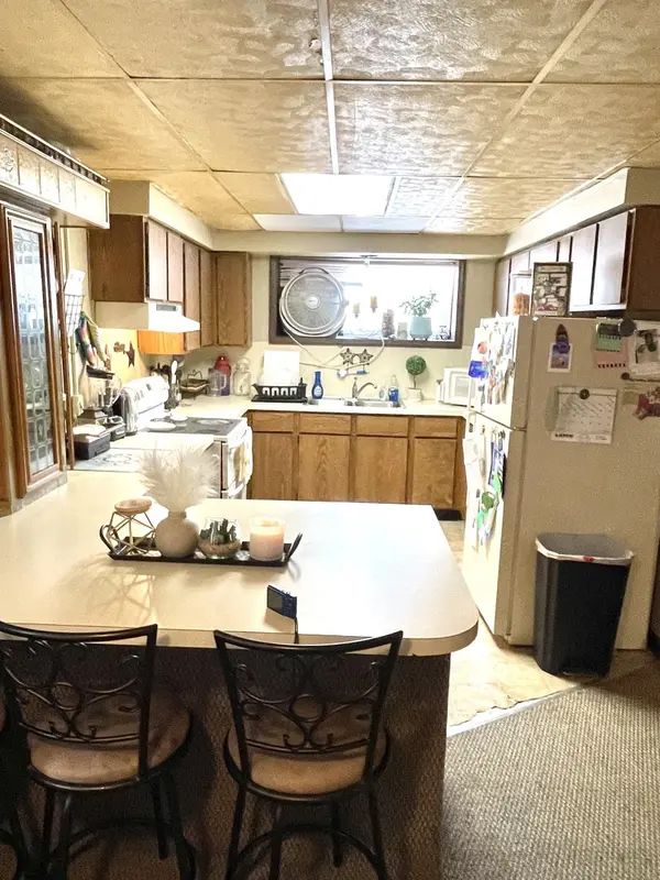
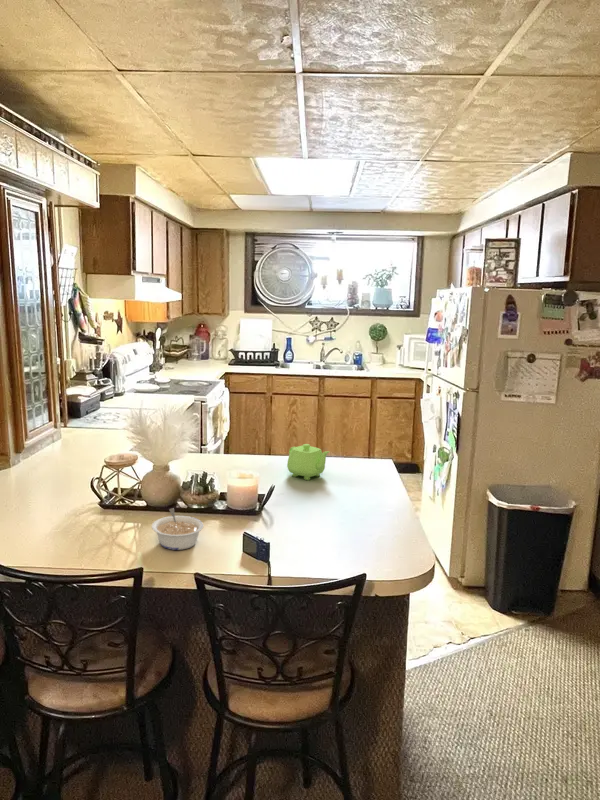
+ teapot (308, 460)
+ legume (176, 531)
